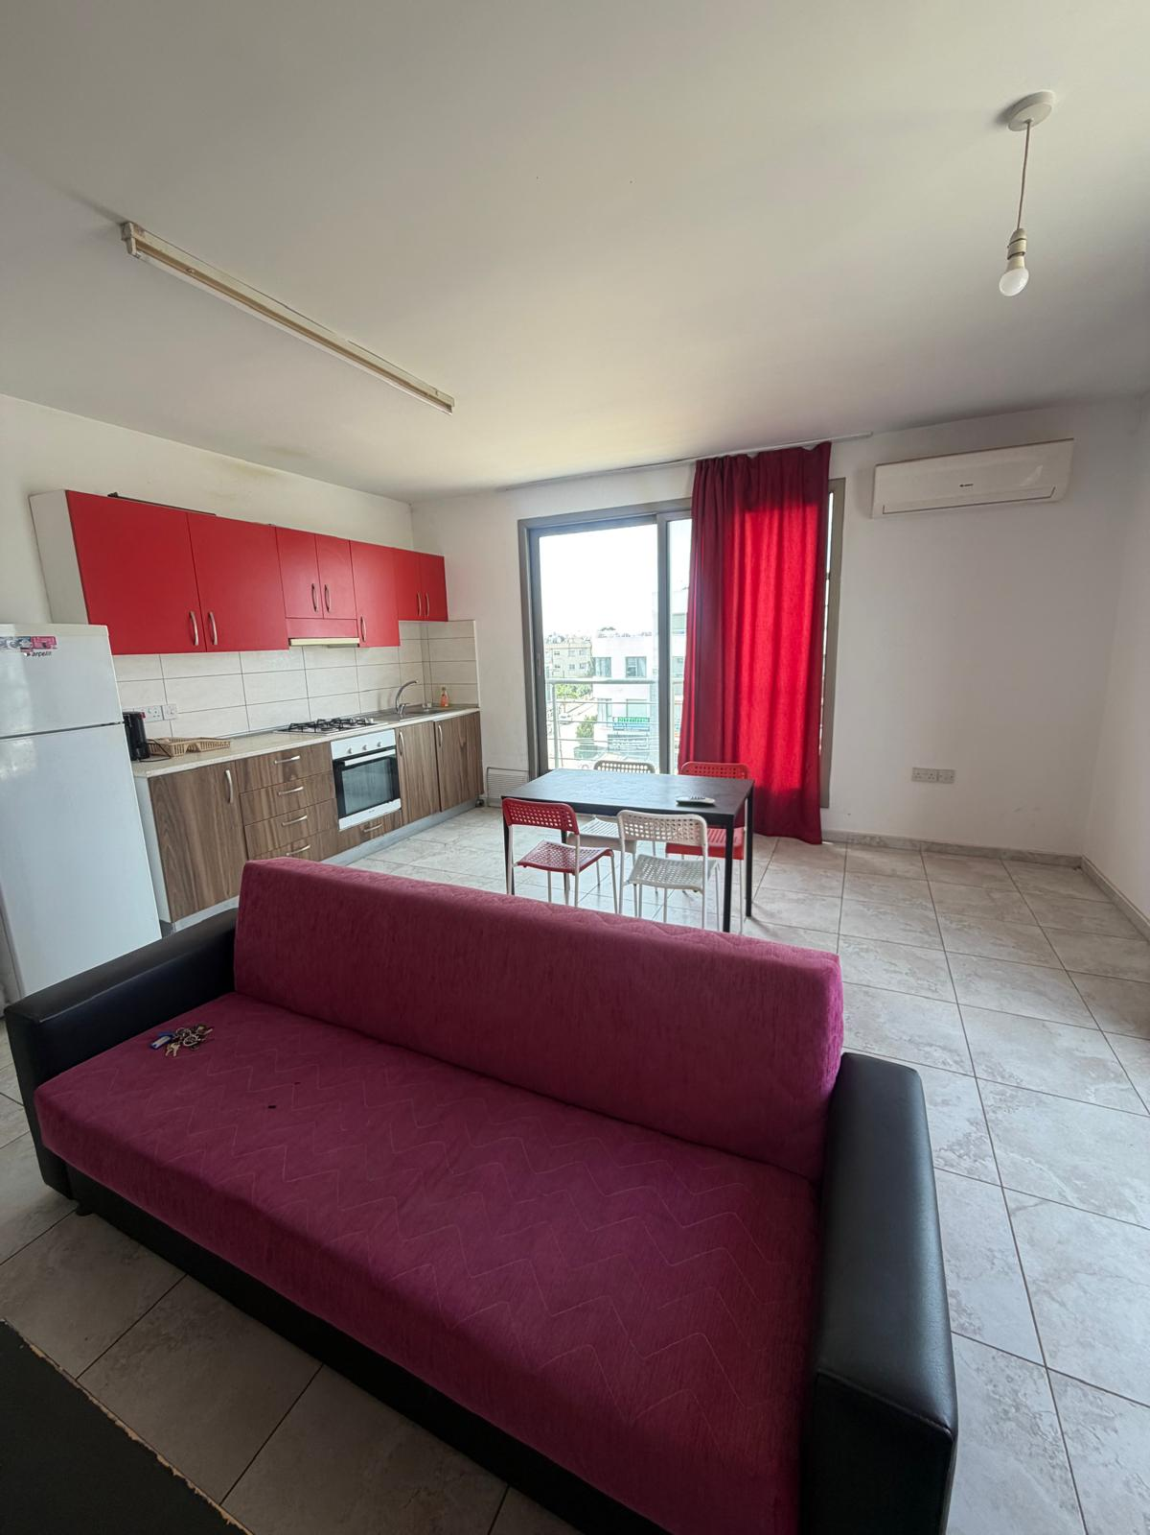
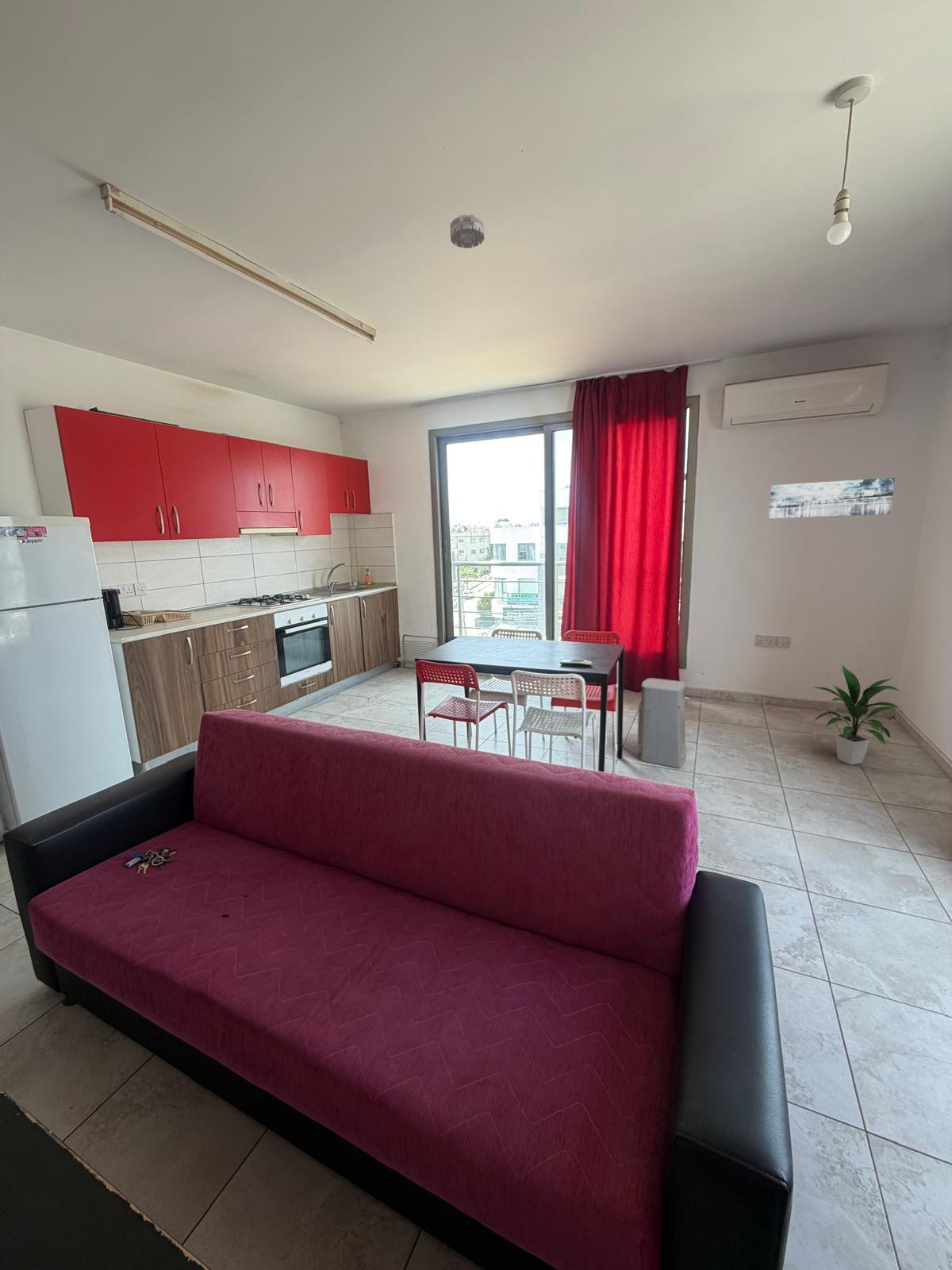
+ smoke detector (466, 230)
+ air purifier (662, 721)
+ indoor plant (859, 716)
+ wall art (828, 498)
